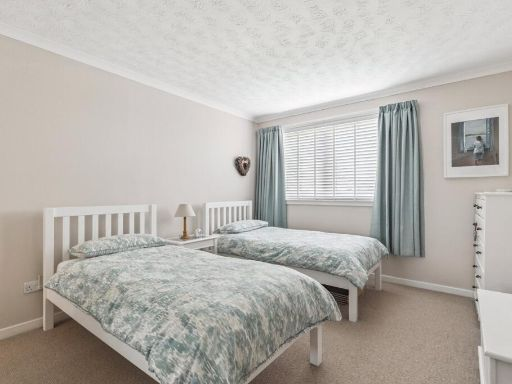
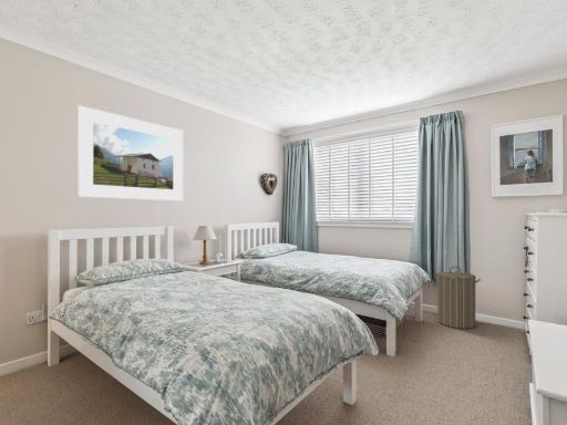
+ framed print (136, 159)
+ laundry hamper (456, 294)
